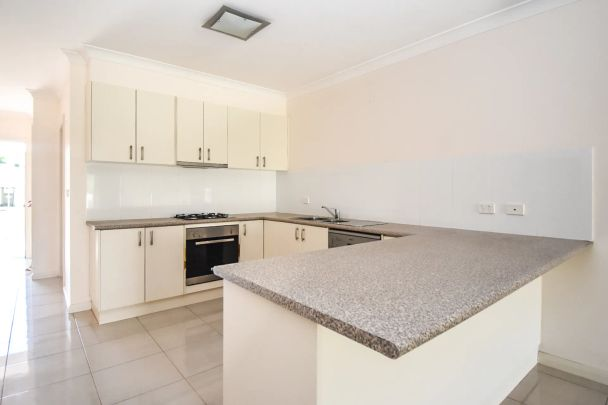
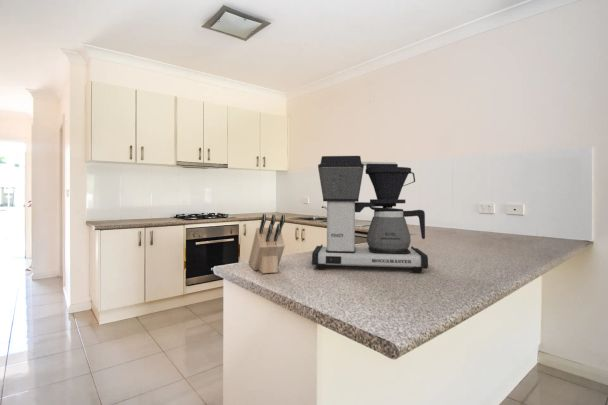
+ knife block (266, 241)
+ coffee maker (372, 209)
